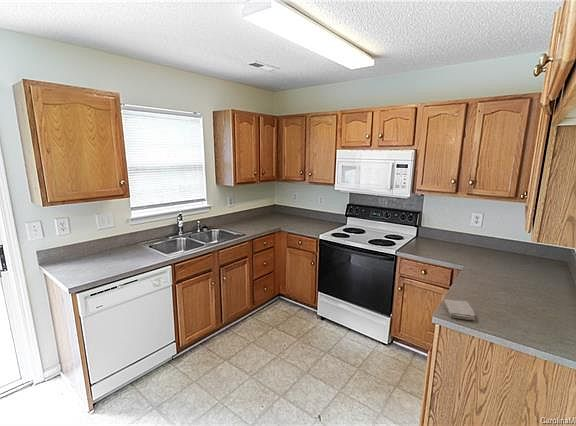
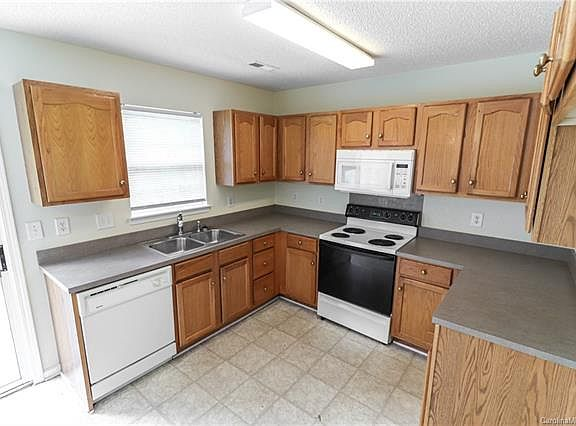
- washcloth (458, 308)
